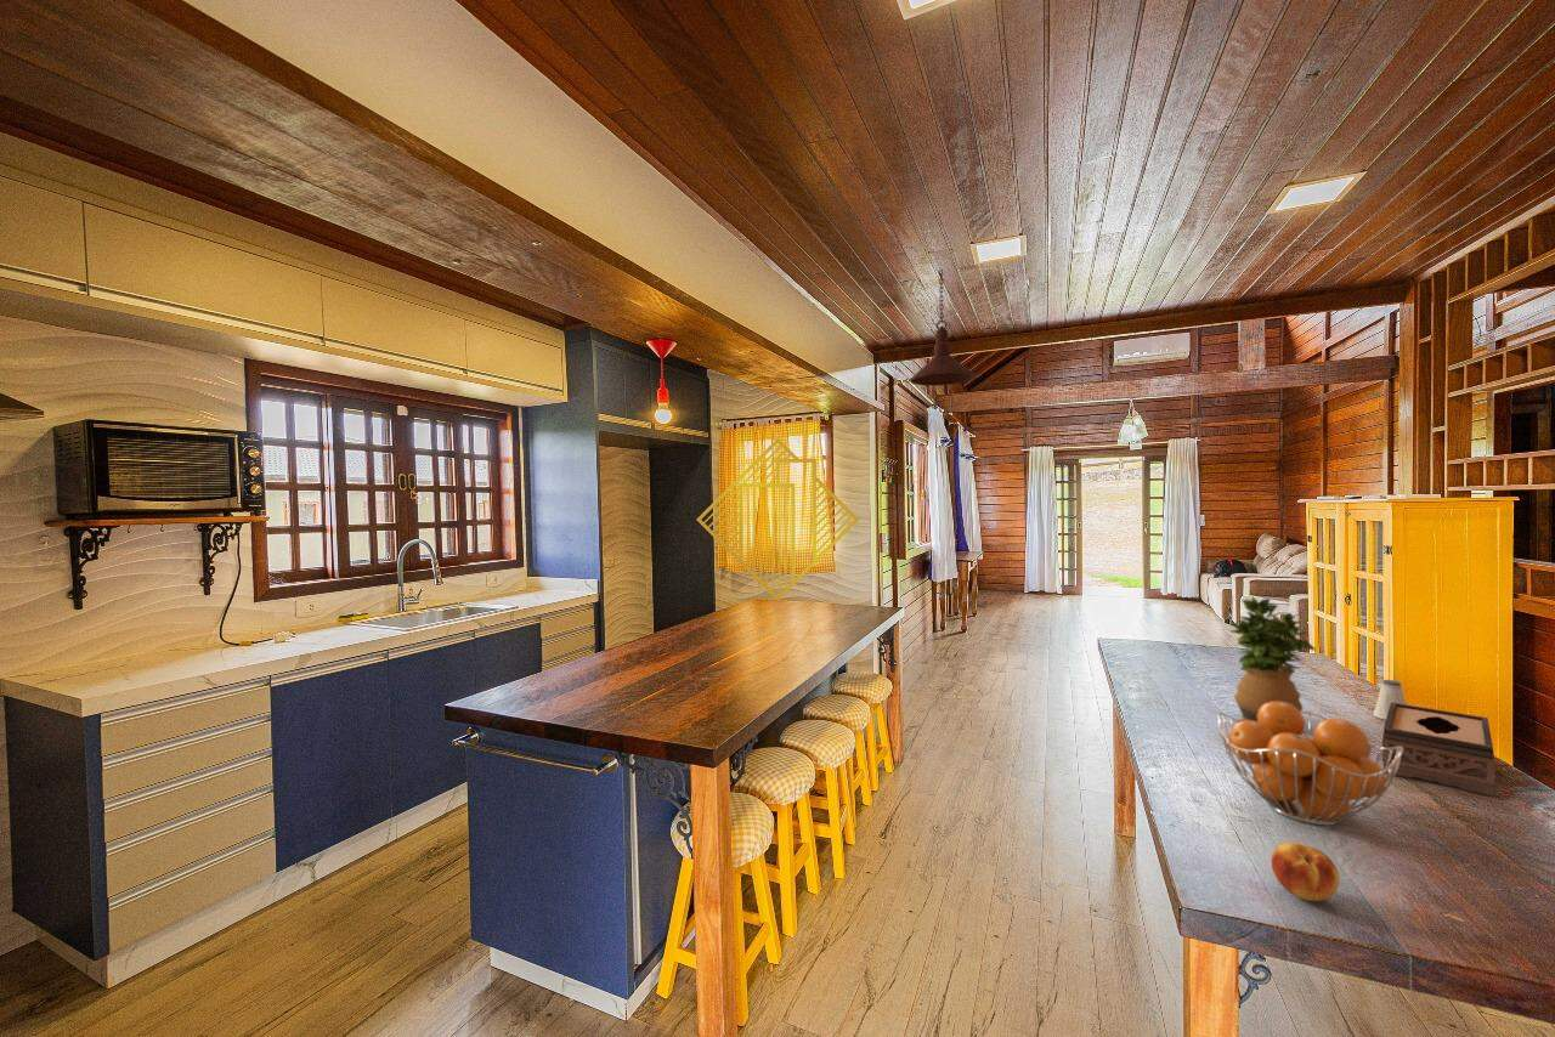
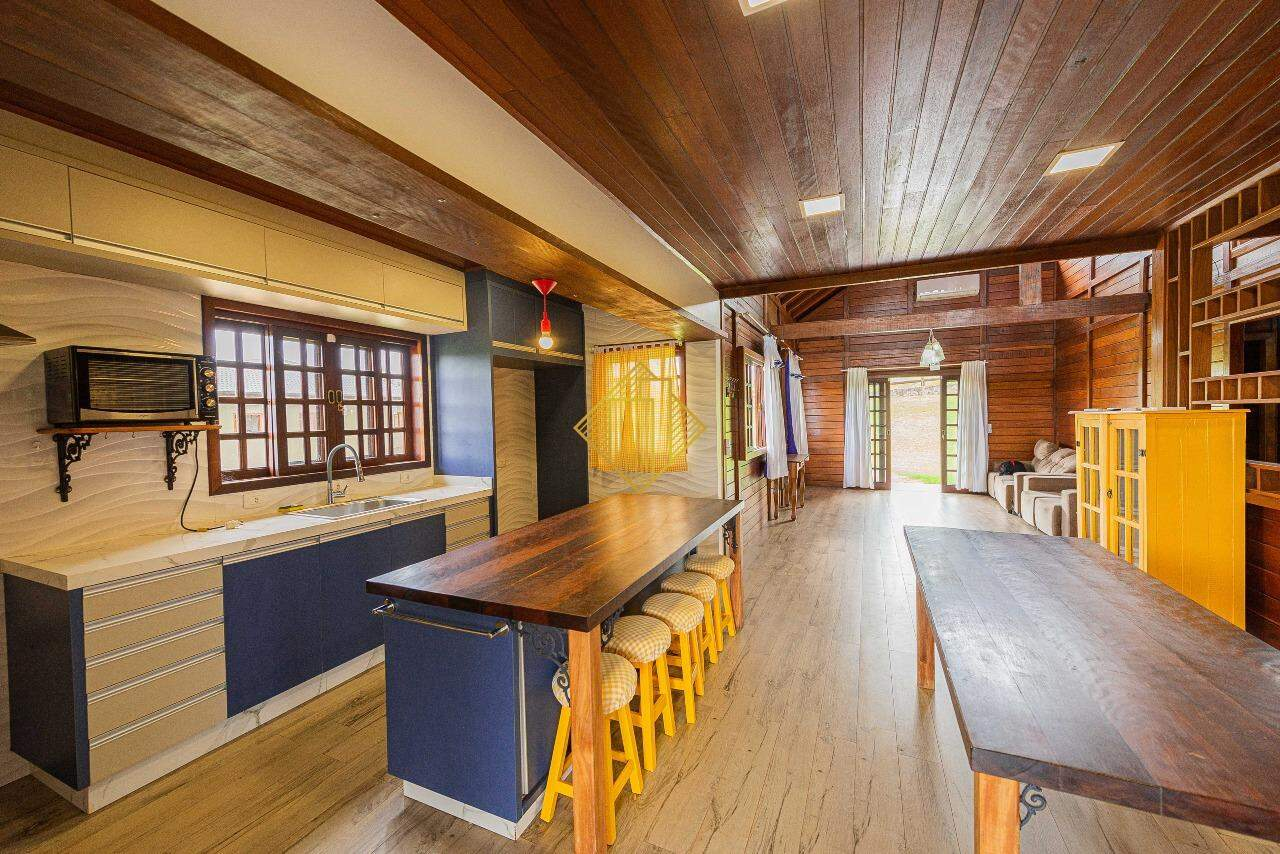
- pendant light (942, 322)
- tissue box (1436, 744)
- saltshaker (1391, 699)
- fruit basket (1302, 760)
- potted plant (1267, 662)
- fruit (1304, 871)
